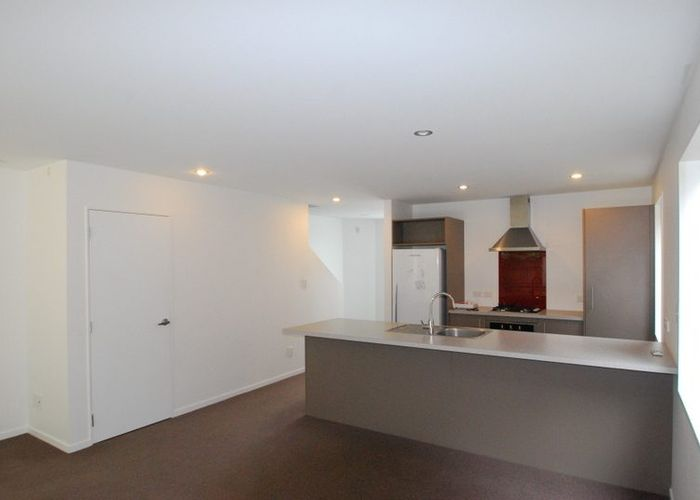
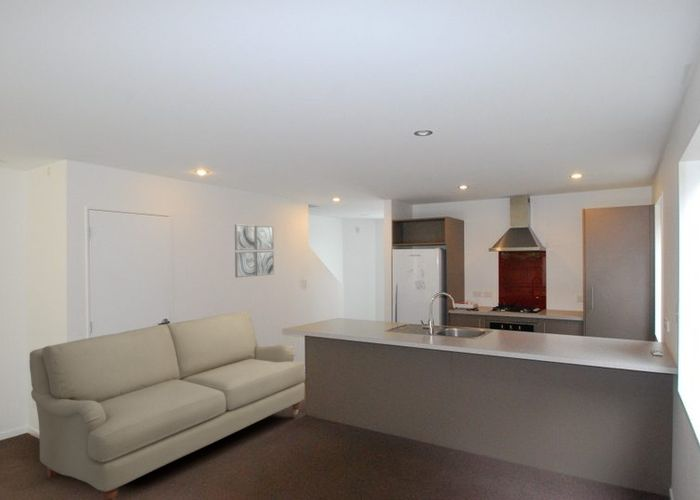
+ sofa (187, 383)
+ wall art (255, 251)
